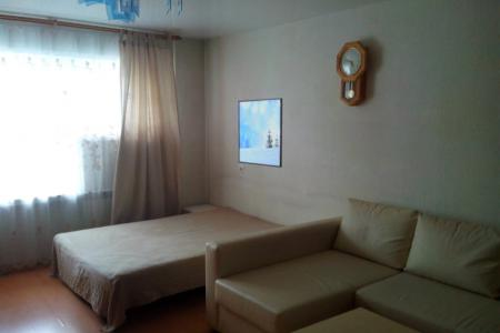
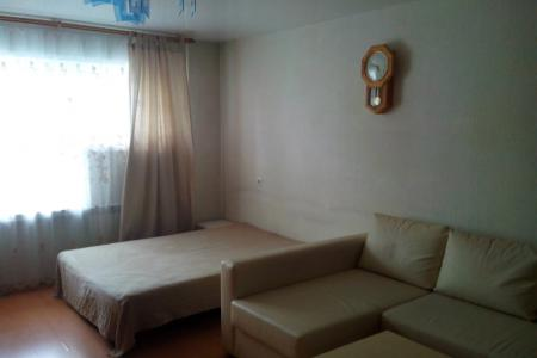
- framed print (259, 132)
